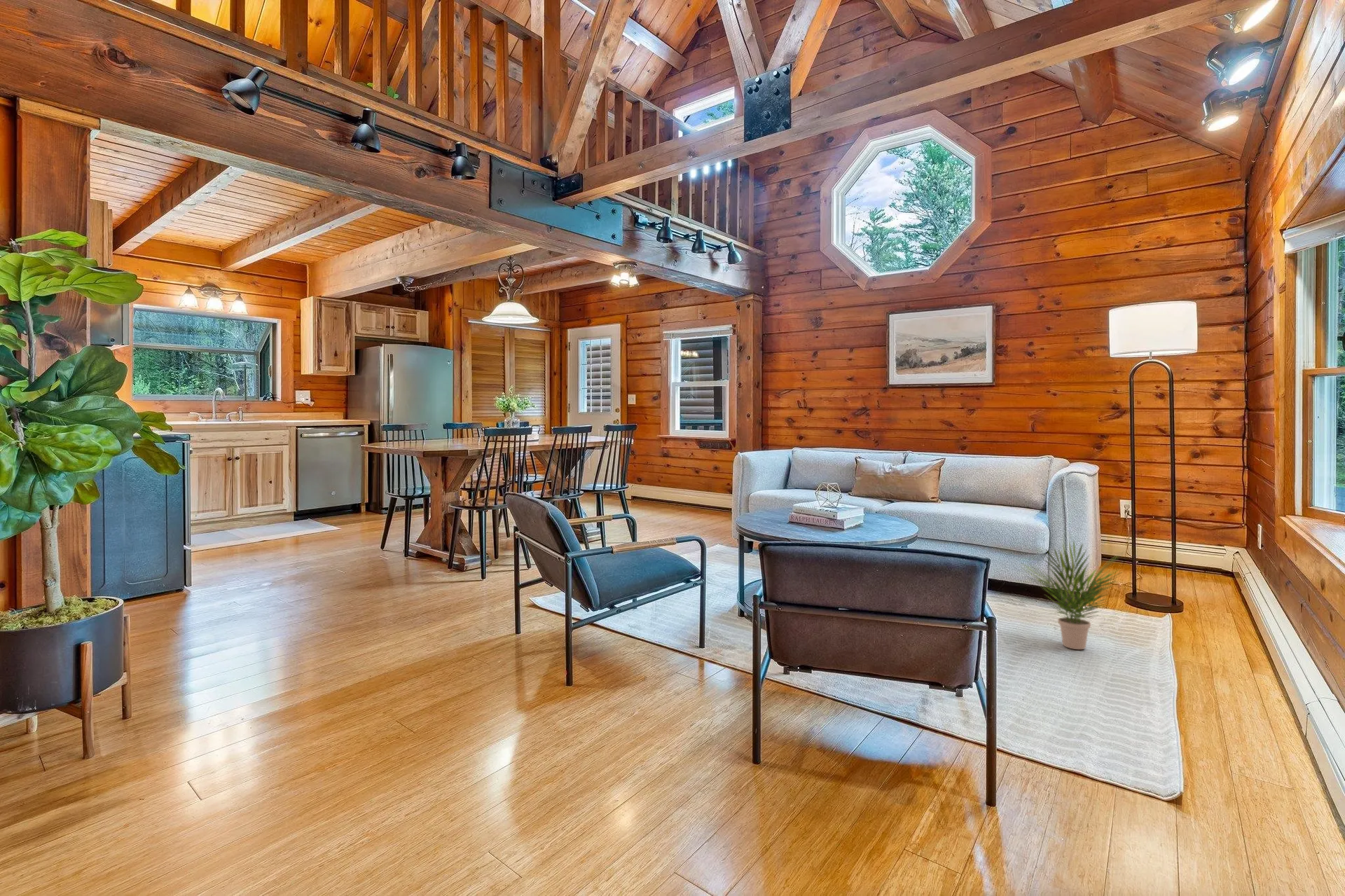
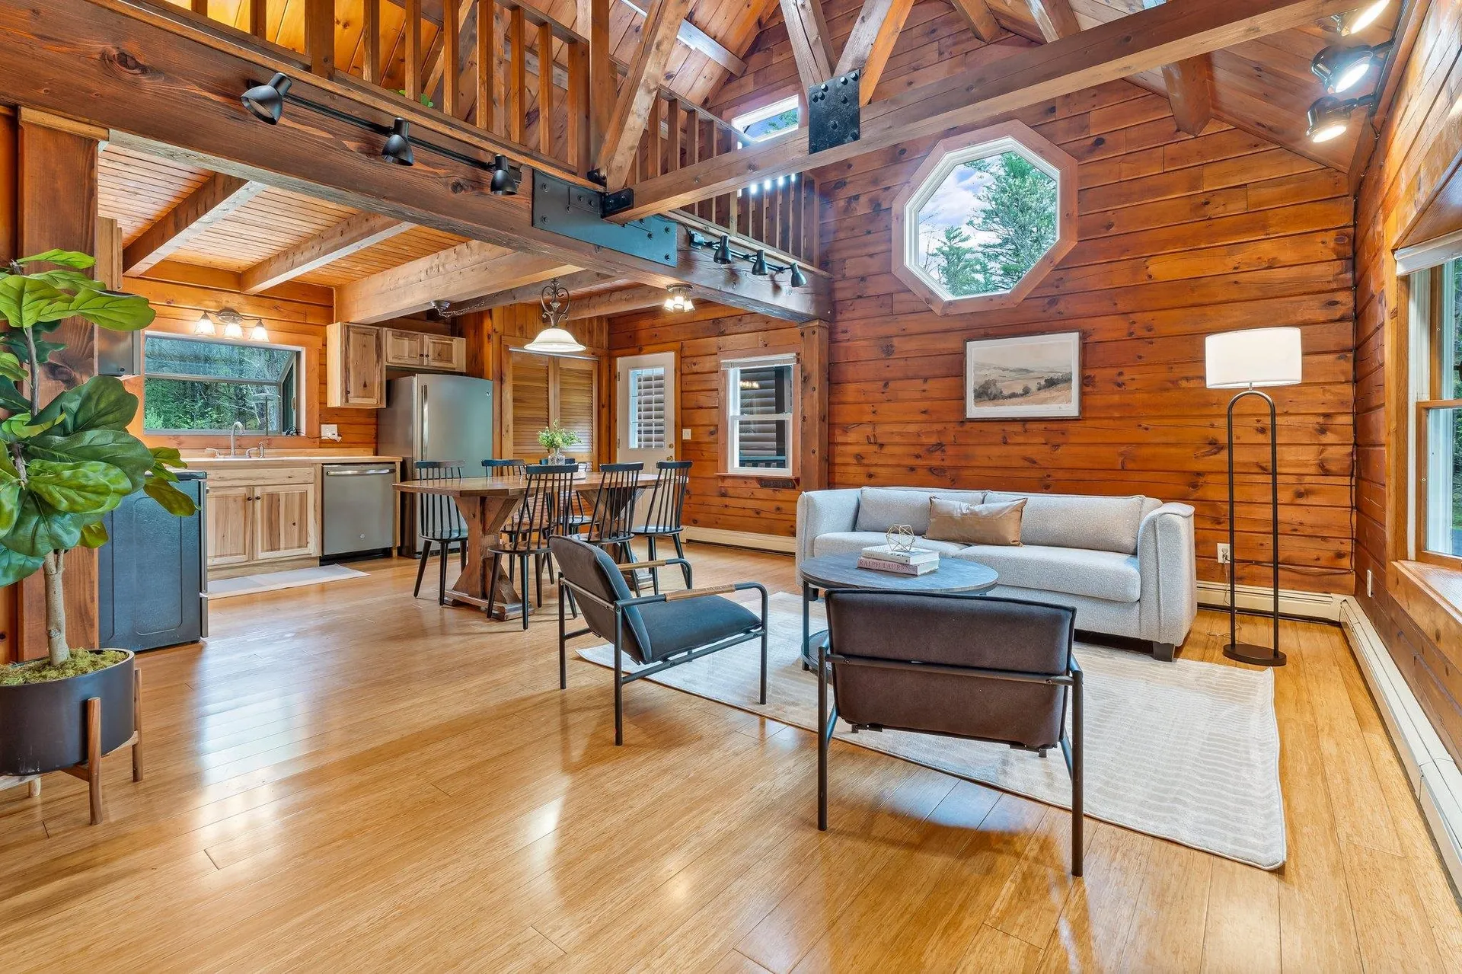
- potted plant (1074, 595)
